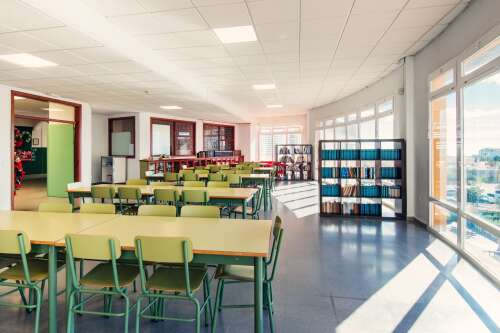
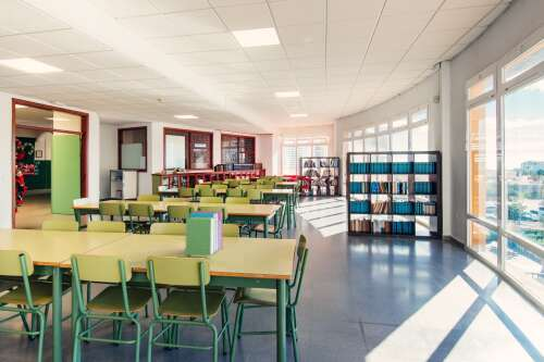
+ books (205, 232)
